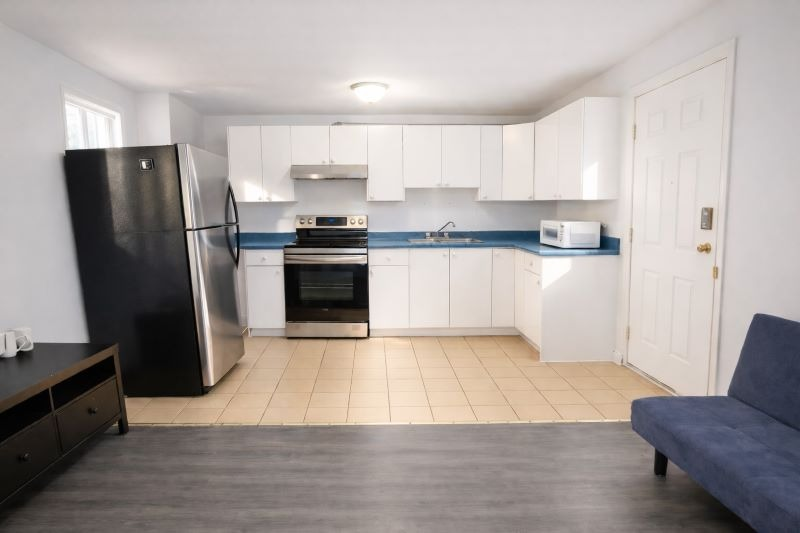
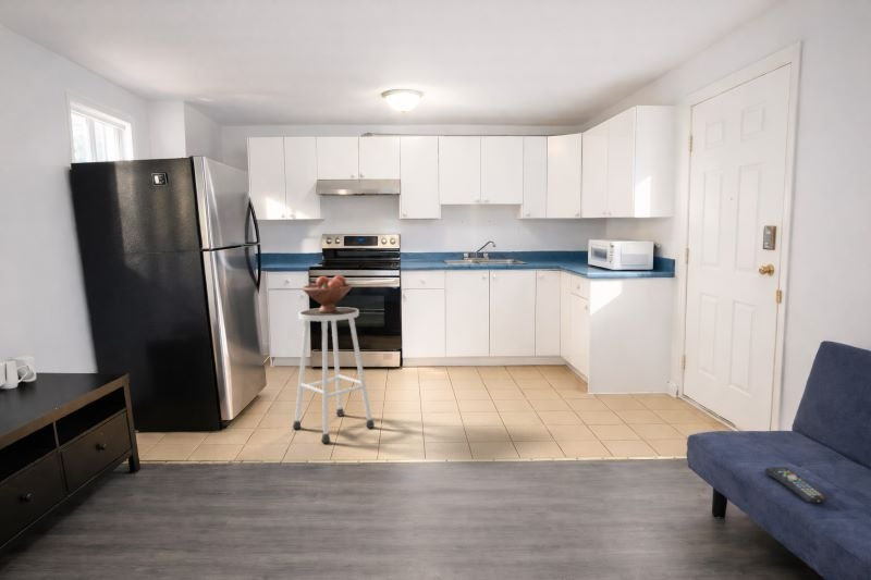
+ stool (327, 370)
+ fruit bowl (327, 294)
+ remote control (794, 483)
